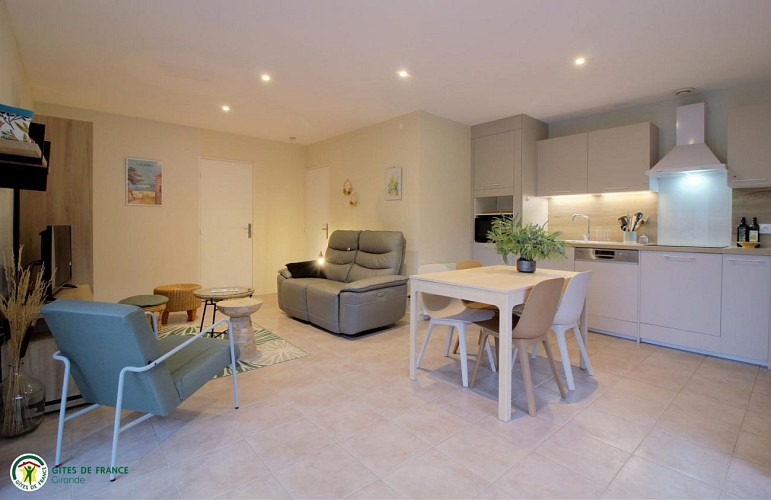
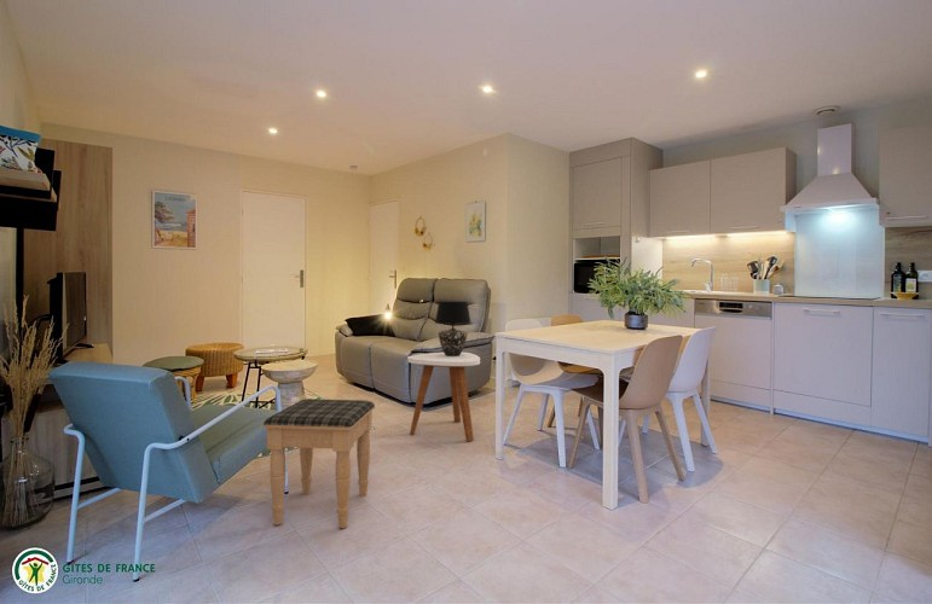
+ footstool (323, 447)
+ side table (451, 391)
+ table lamp (452, 327)
